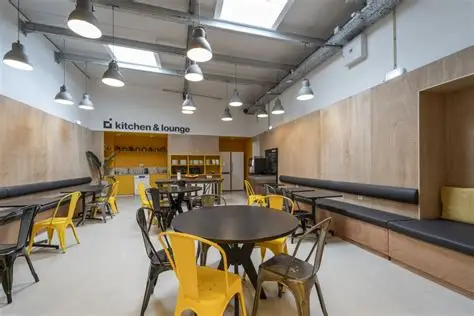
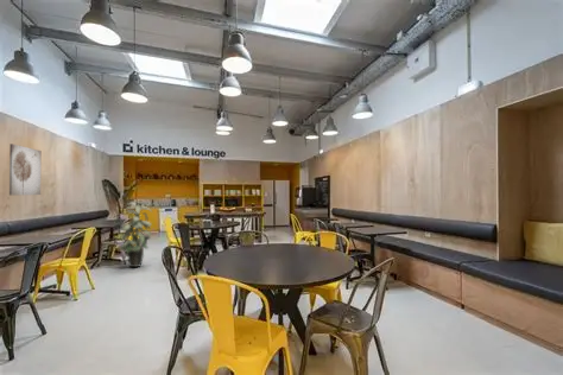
+ wall art (26, 171)
+ indoor plant (134, 234)
